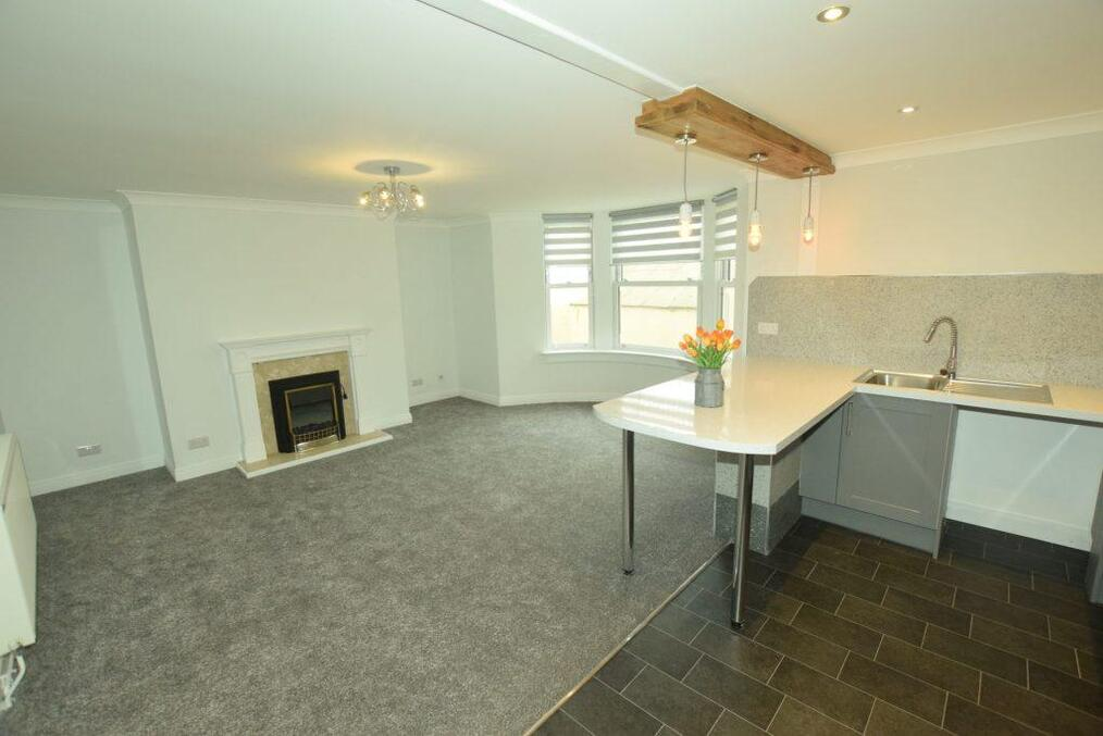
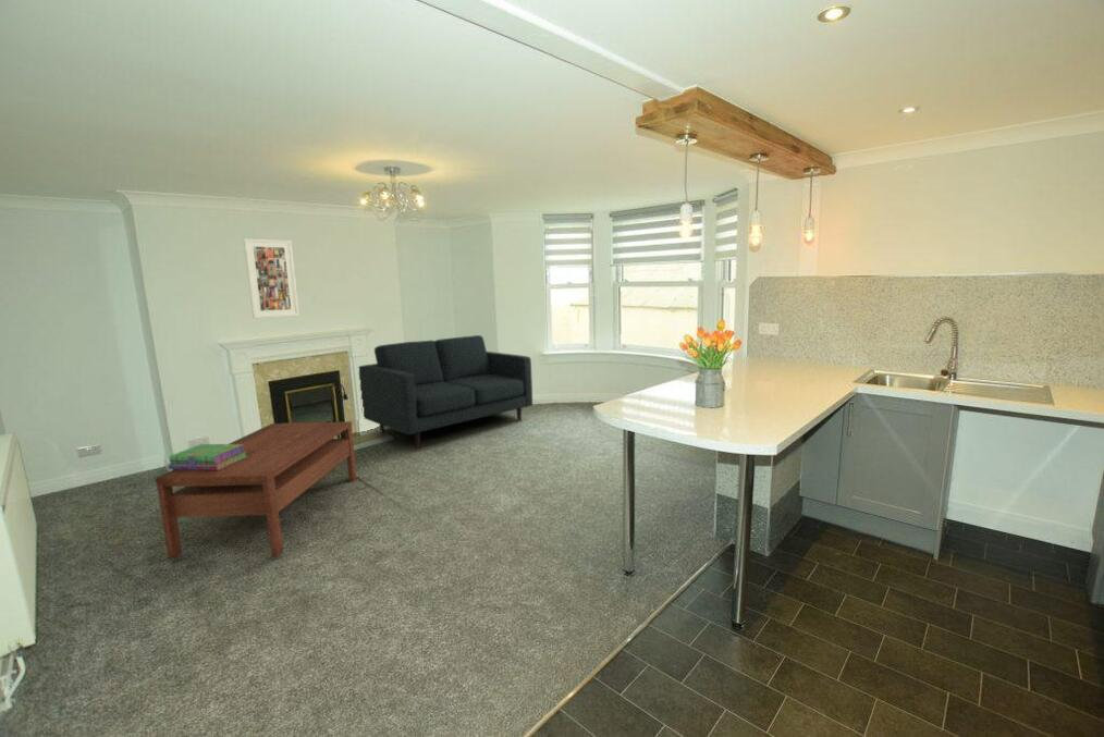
+ stack of books (208, 456)
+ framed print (272, 279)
+ coffee table (273, 479)
+ sofa (450, 383)
